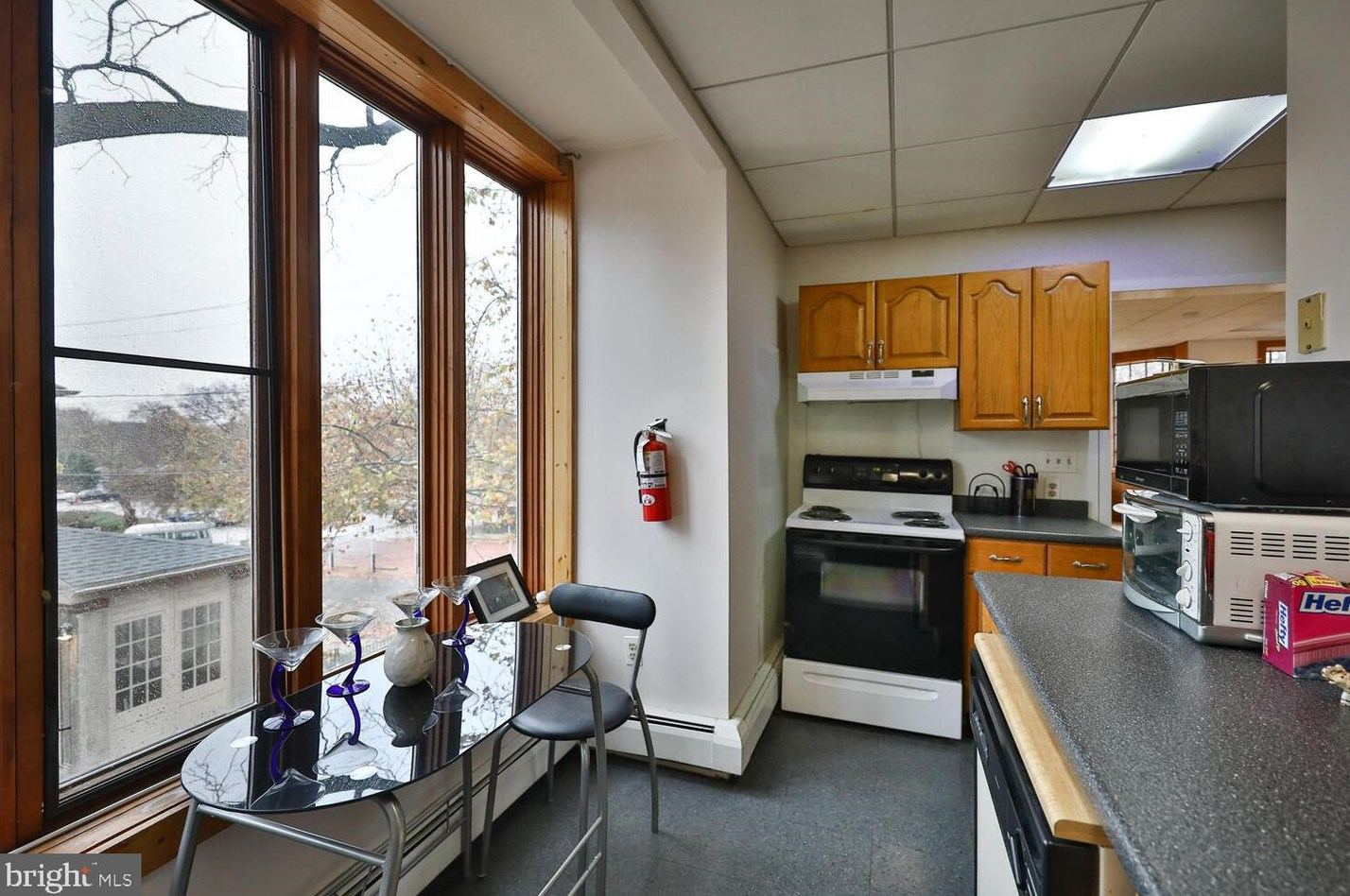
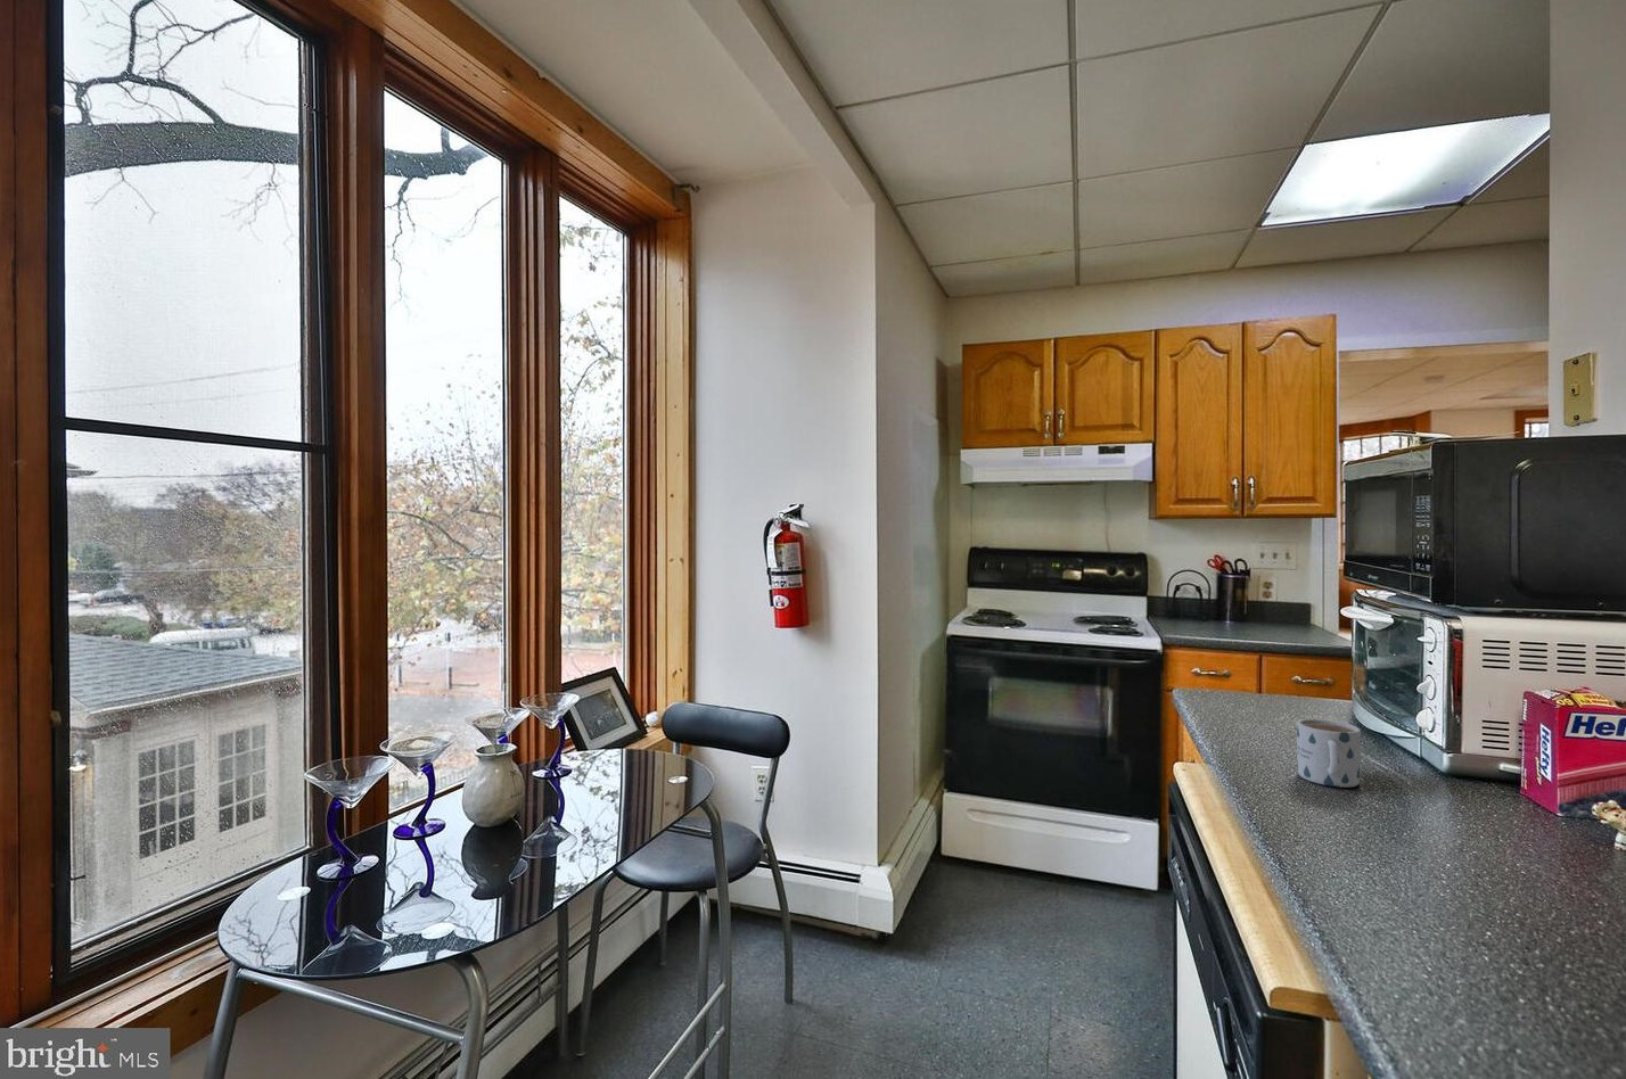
+ mug (1329, 755)
